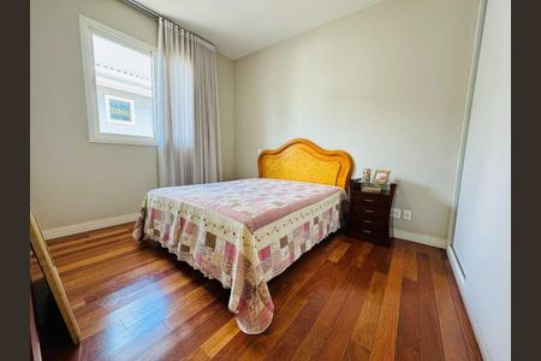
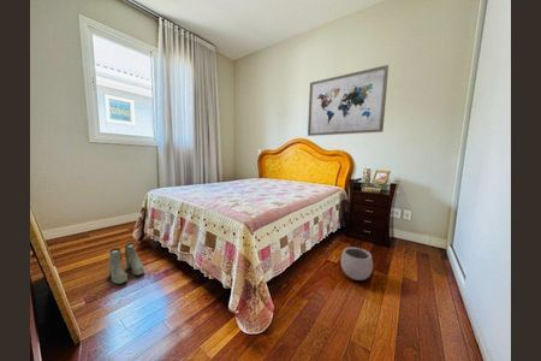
+ plant pot (356, 259)
+ wall art (343, 105)
+ boots (126, 261)
